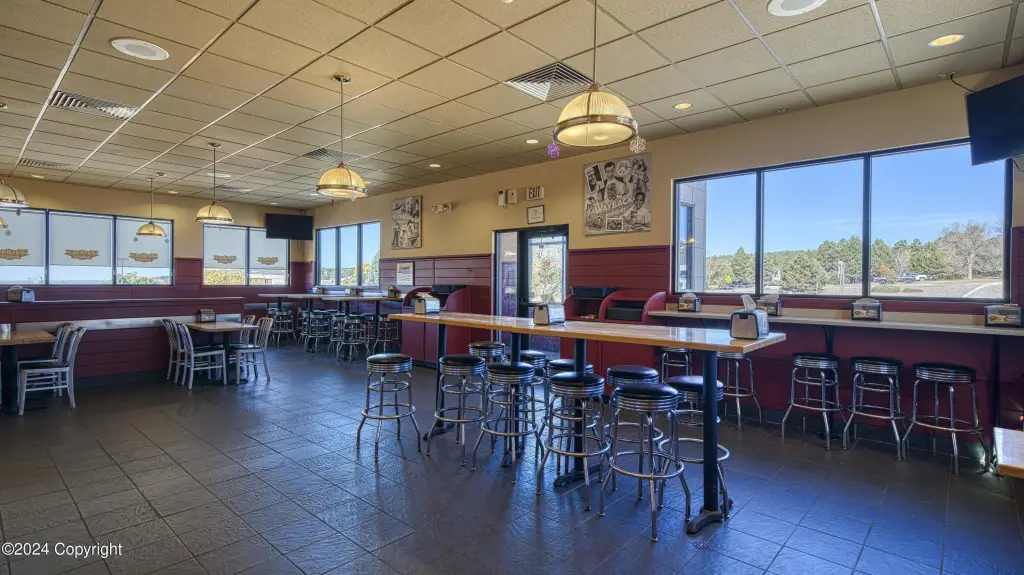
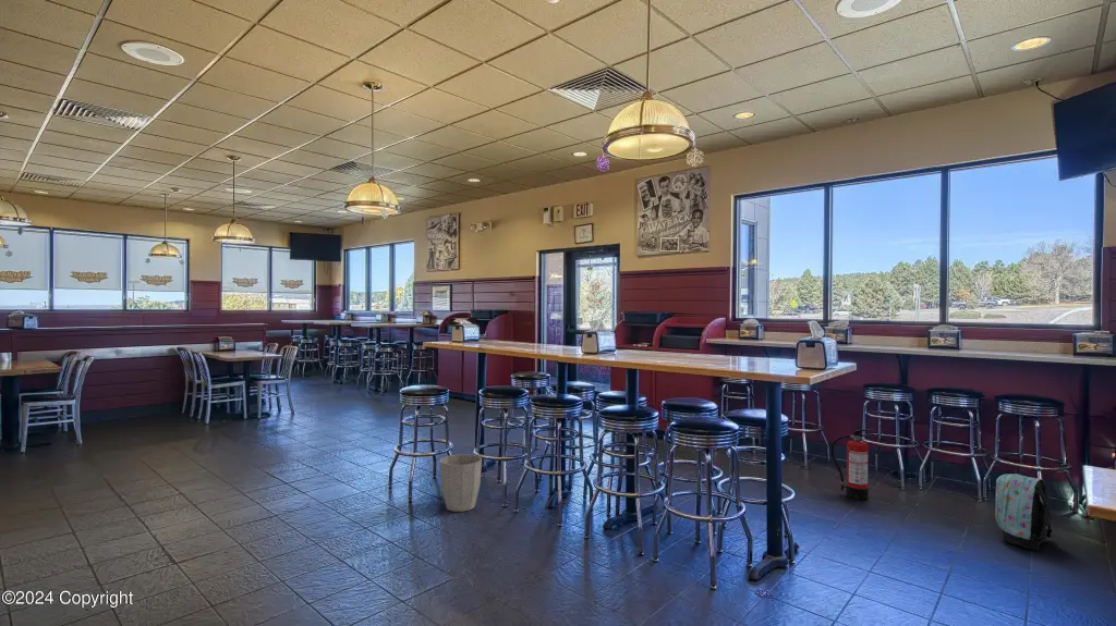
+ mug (458, 481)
+ fire extinguisher (851, 462)
+ backpack (1022, 508)
